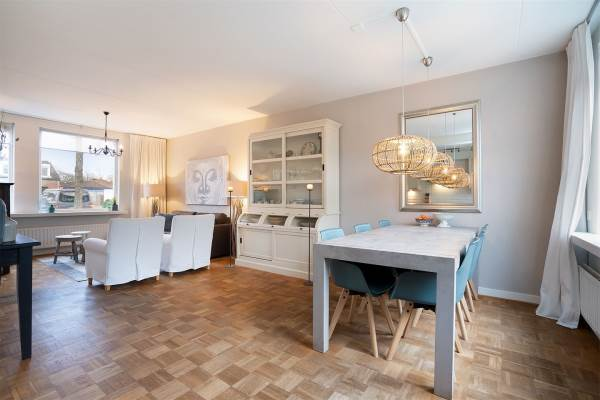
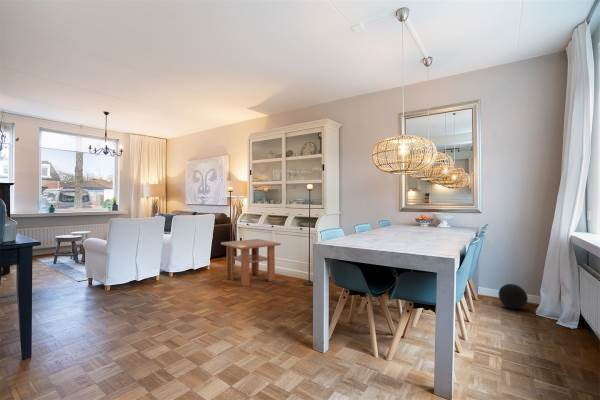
+ coffee table (250, 261)
+ ball (512, 296)
